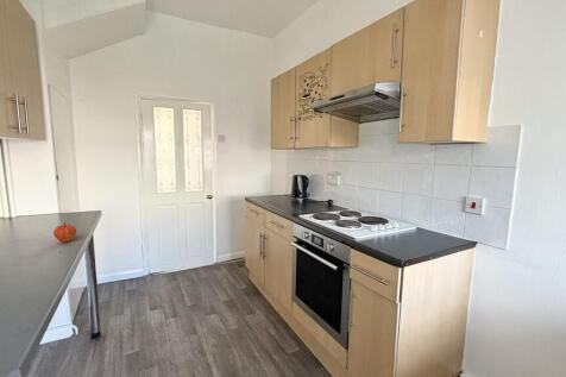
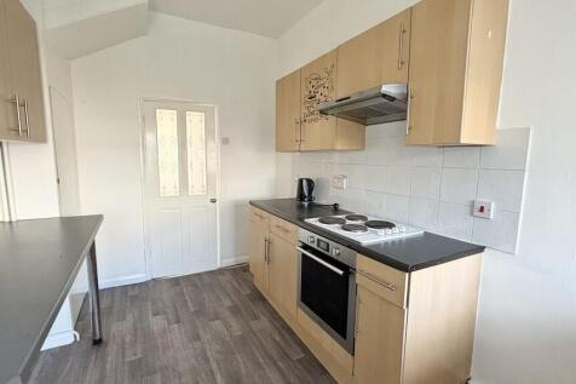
- fruit (64, 232)
